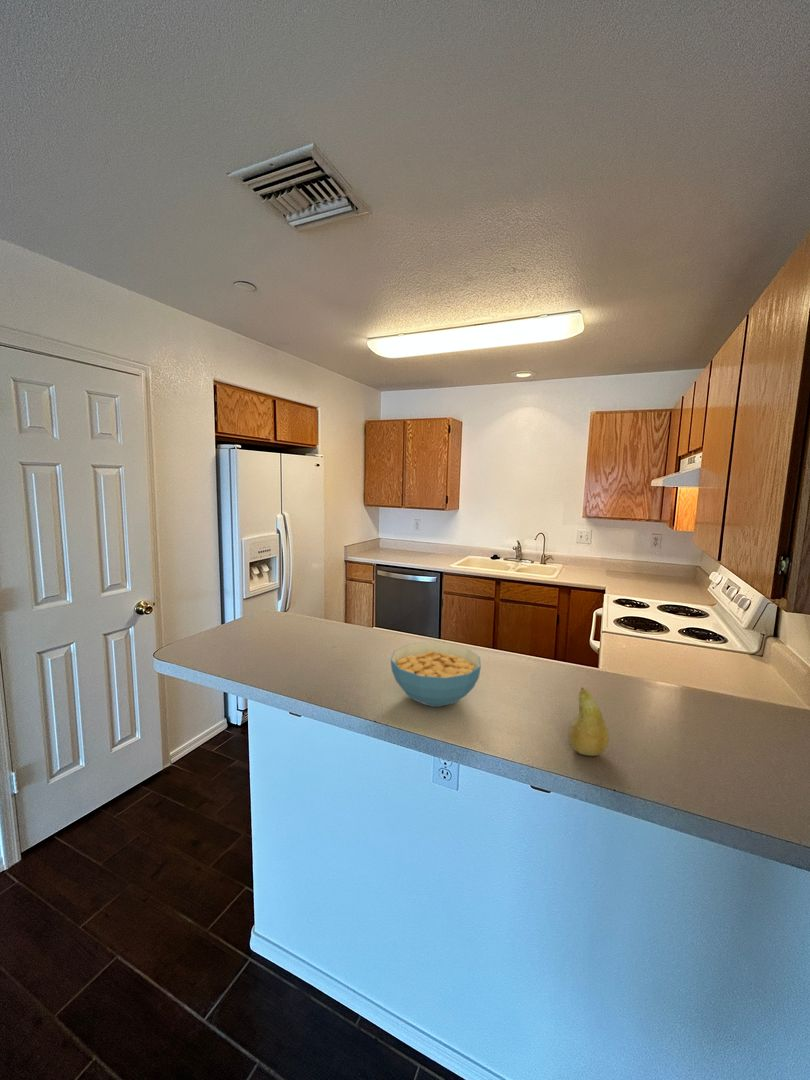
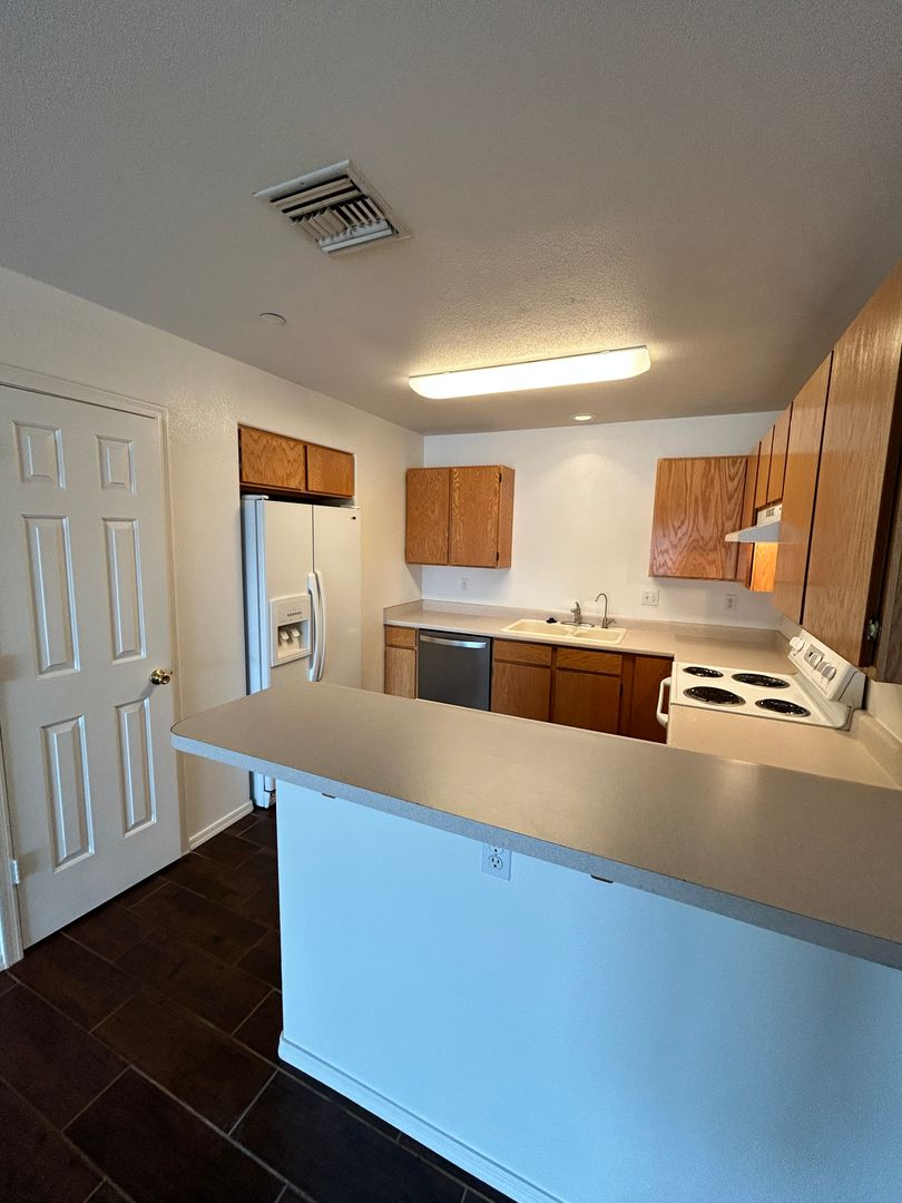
- fruit (590, 721)
- cereal bowl (435, 679)
